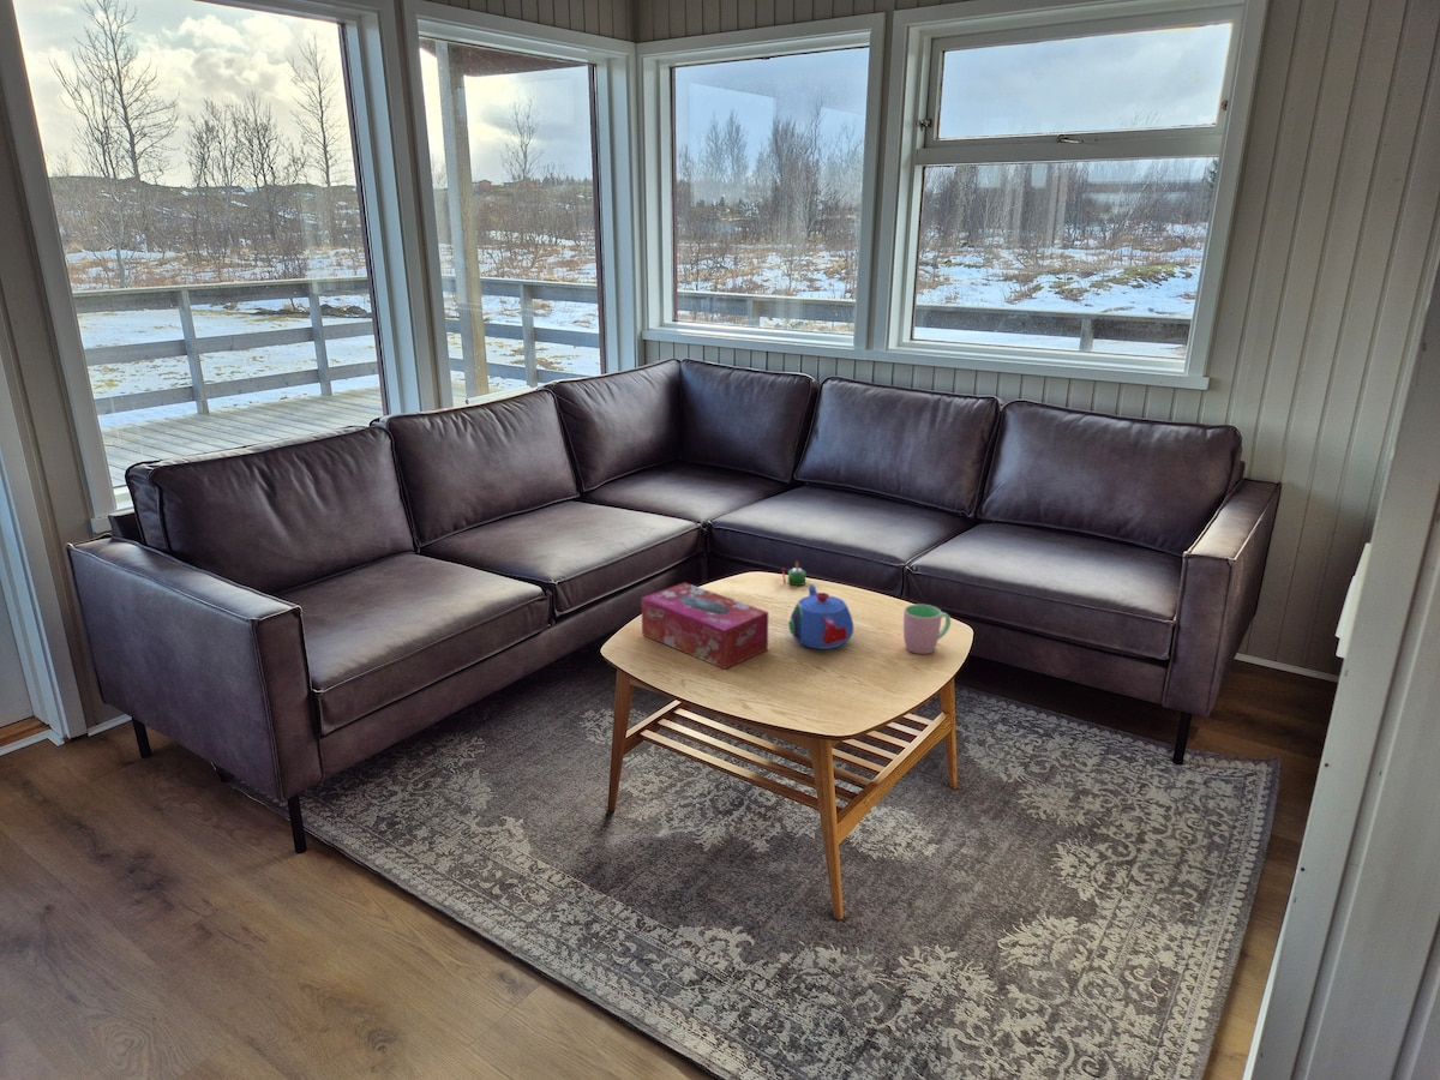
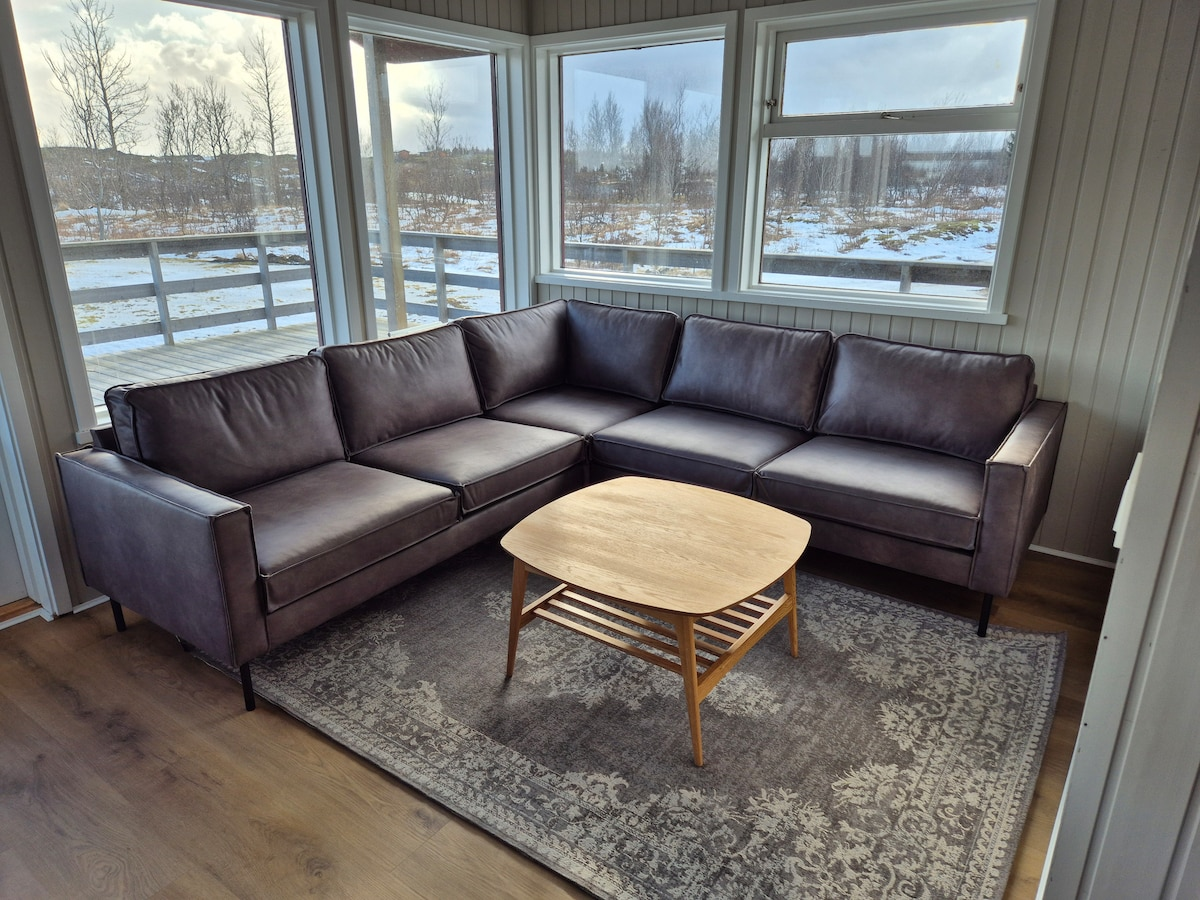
- teapot (821, 616)
- tissue box (703, 623)
- cup (926, 629)
- candle (788, 571)
